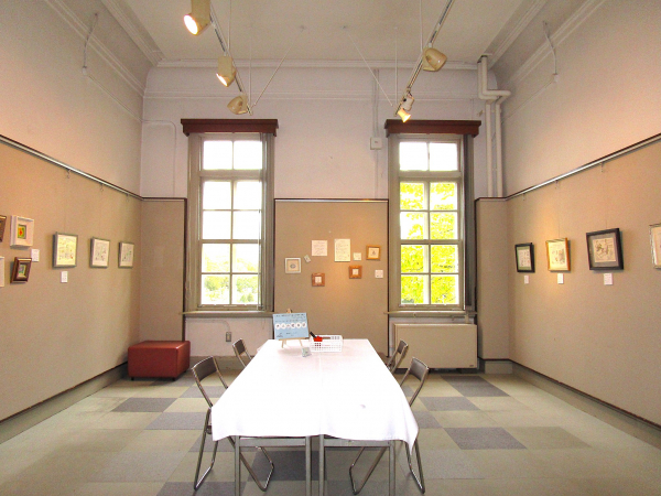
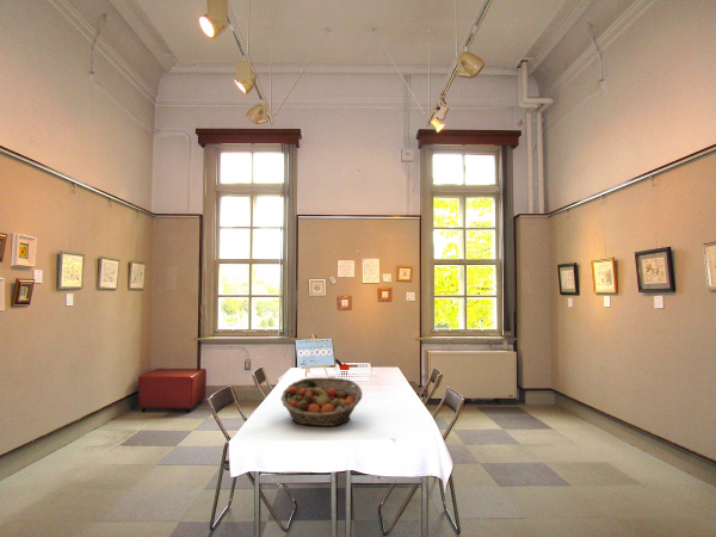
+ fruit basket (321, 400)
